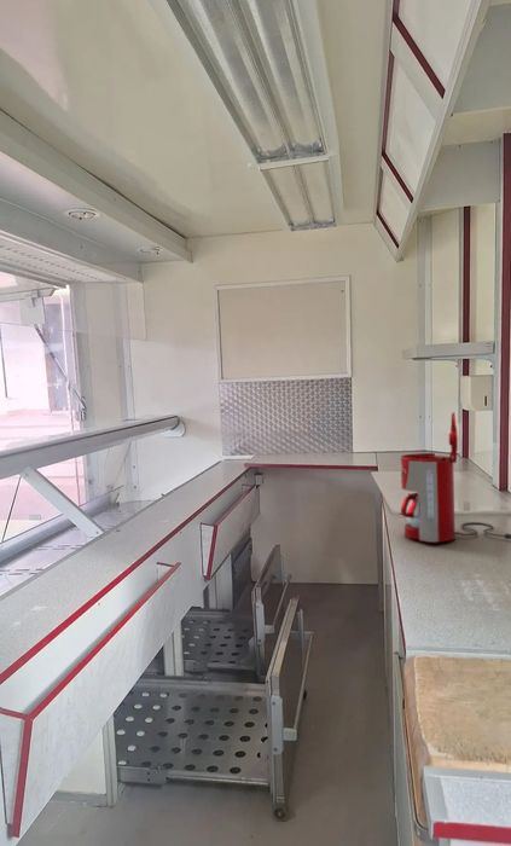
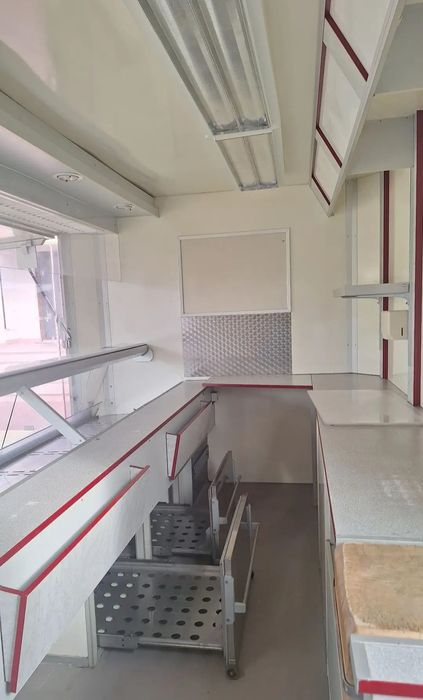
- coffee maker (452, 473)
